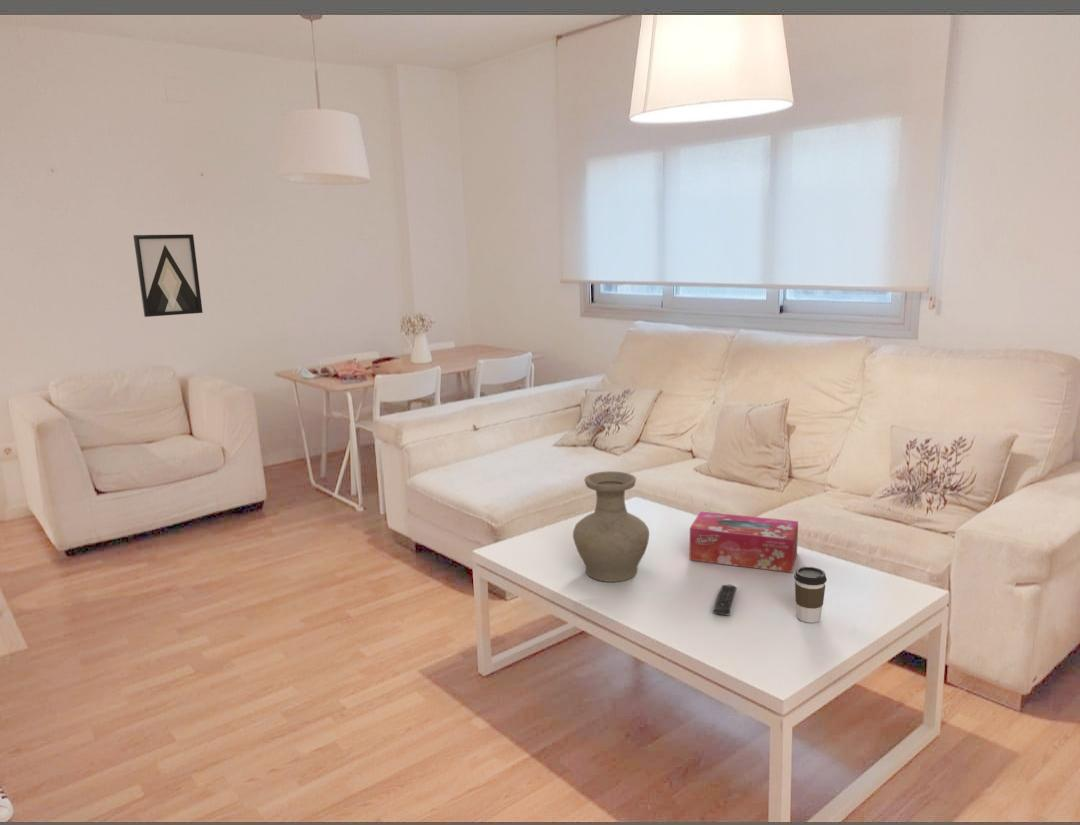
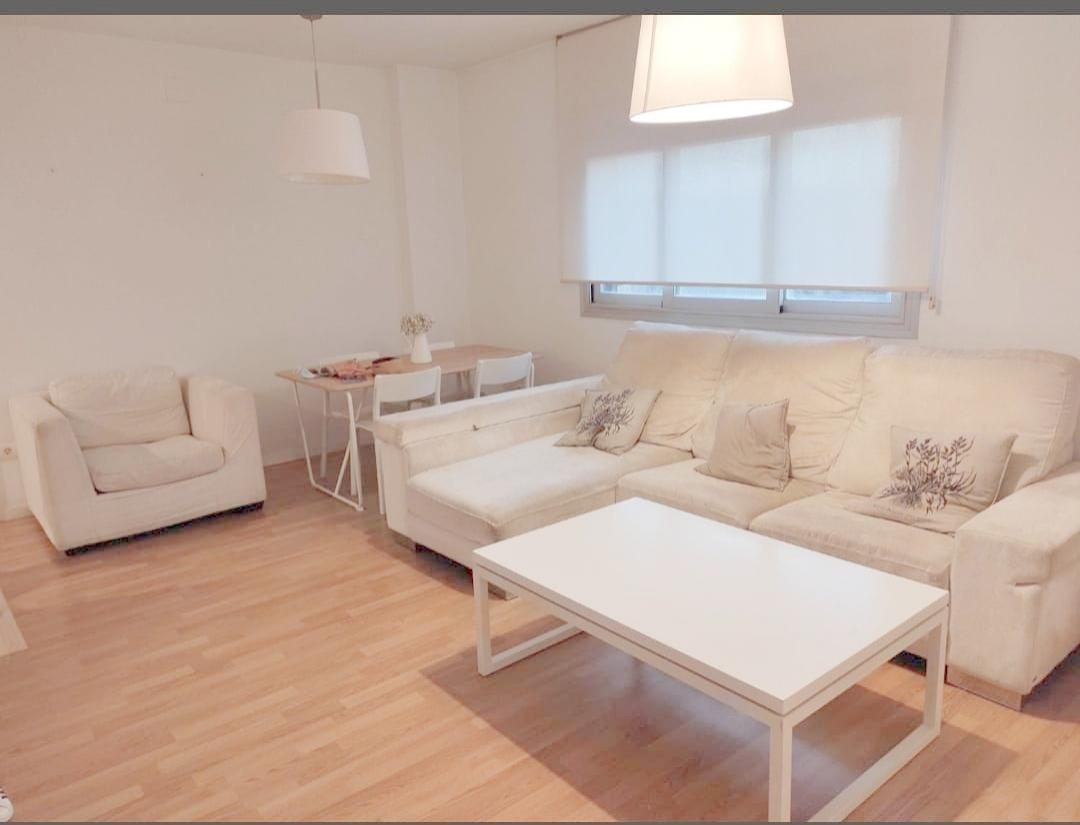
- tissue box (743, 540)
- wall art (169, 275)
- vase (610, 525)
- remote control (725, 597)
- coffee cup (809, 594)
